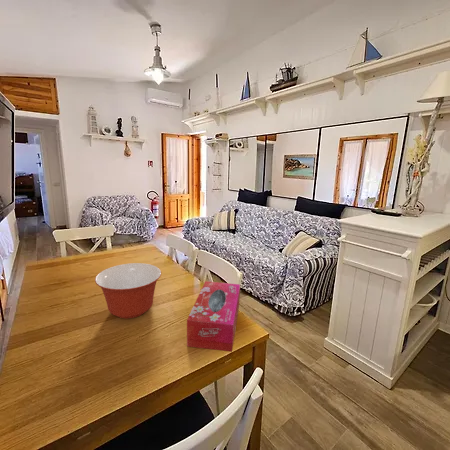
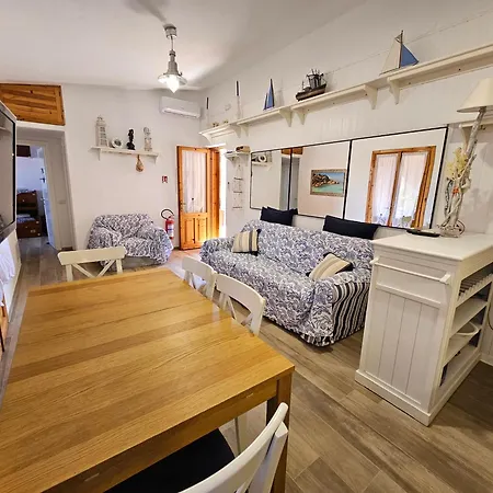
- mixing bowl (130, 292)
- tissue box (216, 311)
